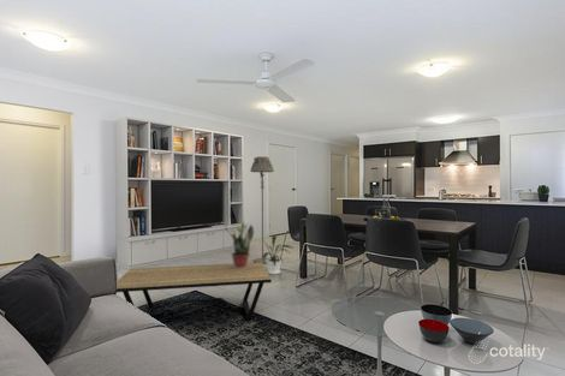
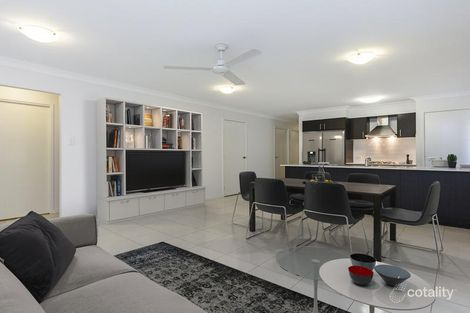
- floor lamp (262, 209)
- potted plant (237, 243)
- coffee table (196, 299)
- house plant (273, 253)
